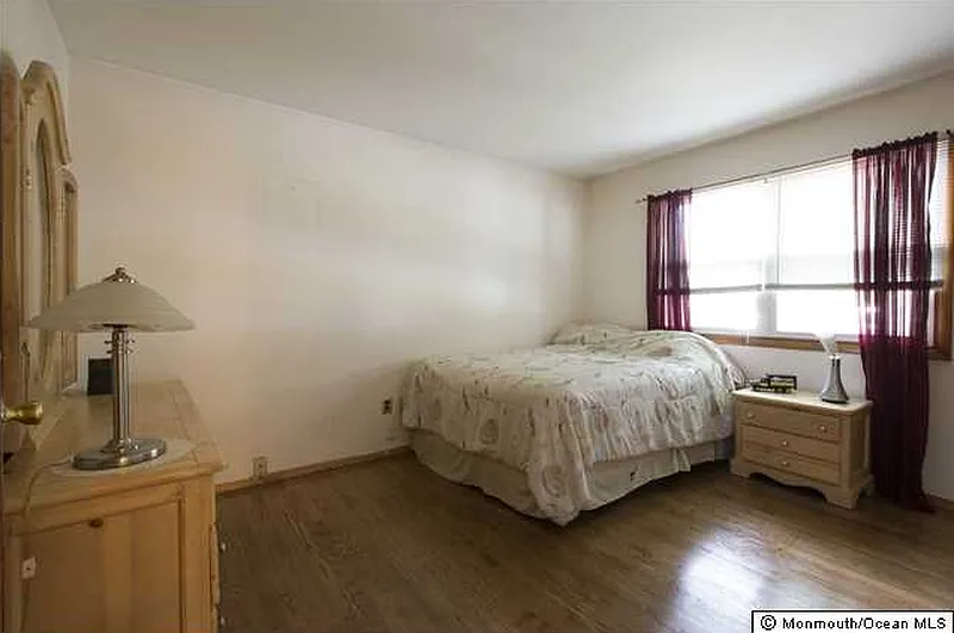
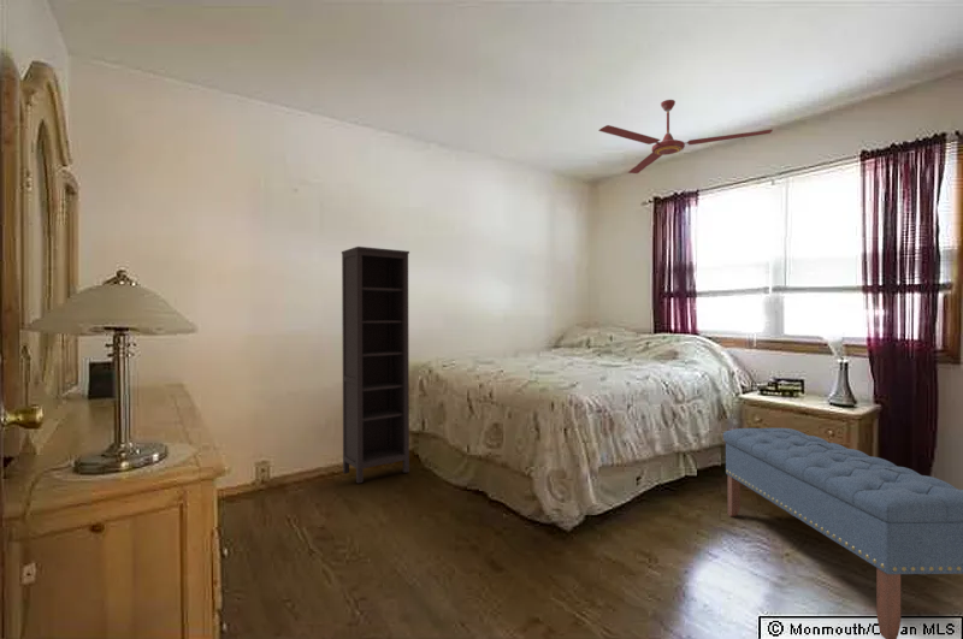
+ ceiling fan (690, 140)
+ bookcase (376, 361)
+ bench (829, 507)
